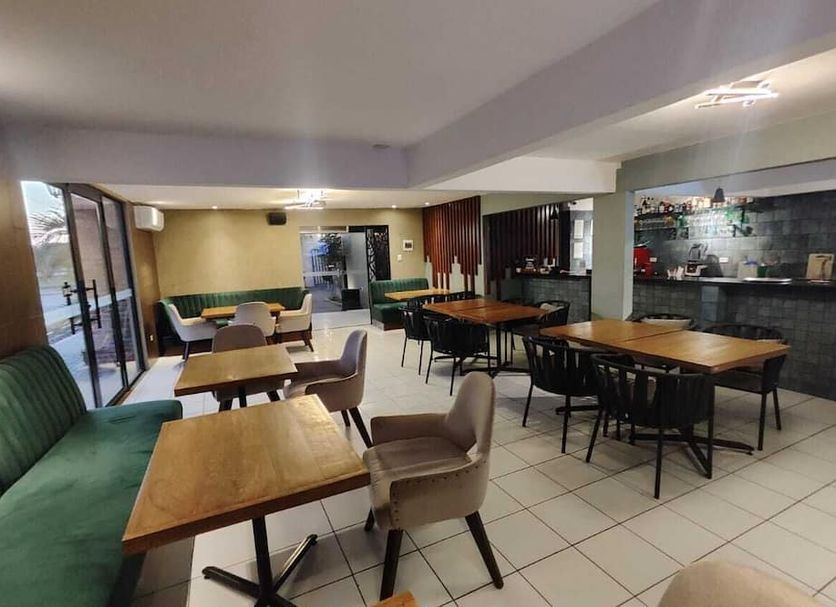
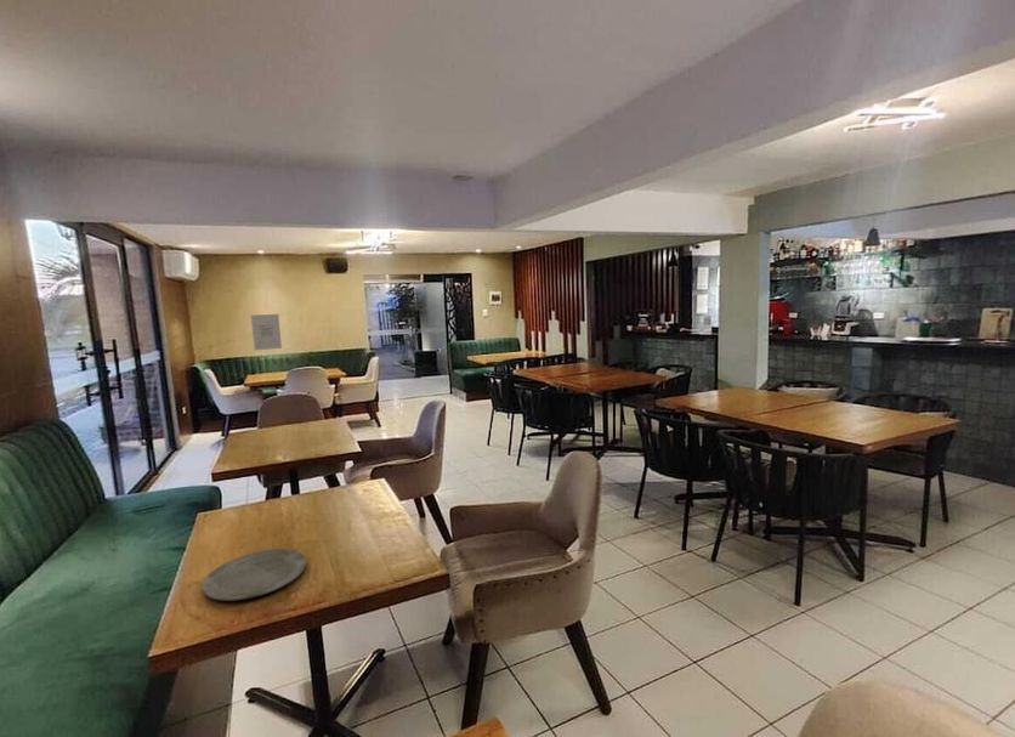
+ plate (256, 573)
+ wall art (266, 331)
